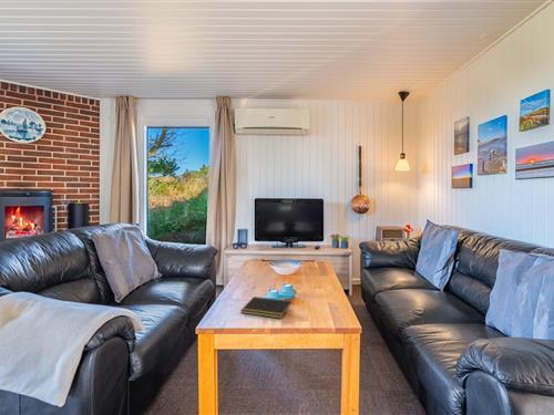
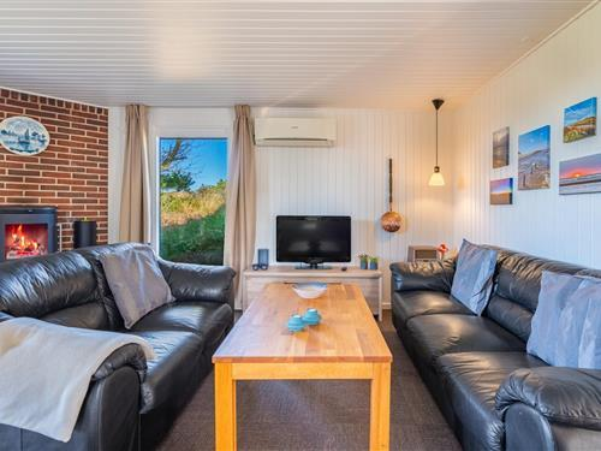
- notepad (266, 307)
